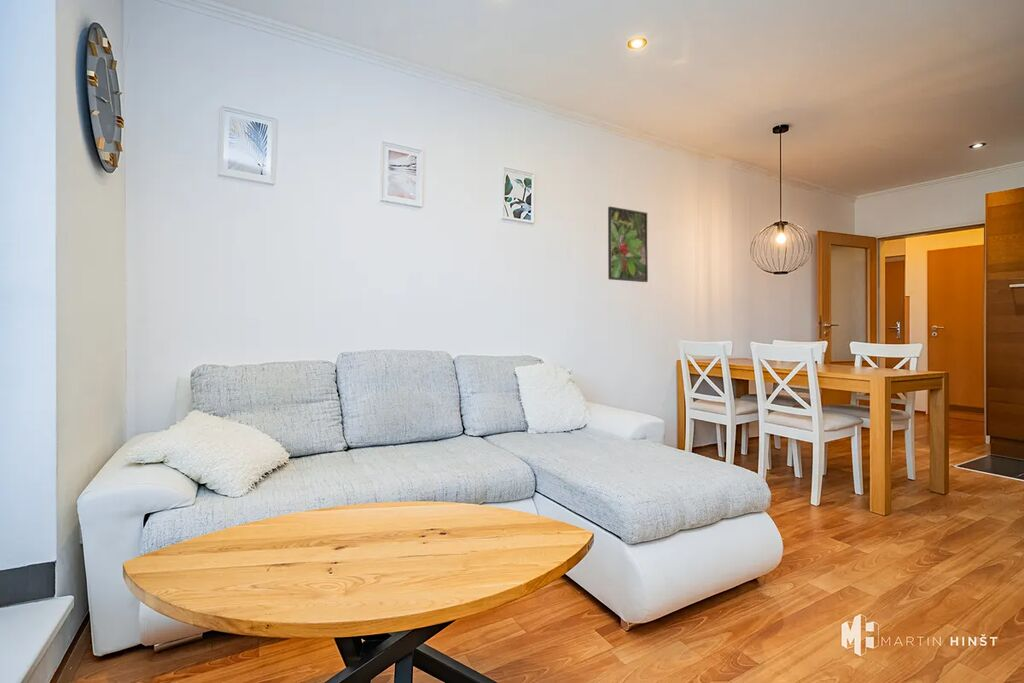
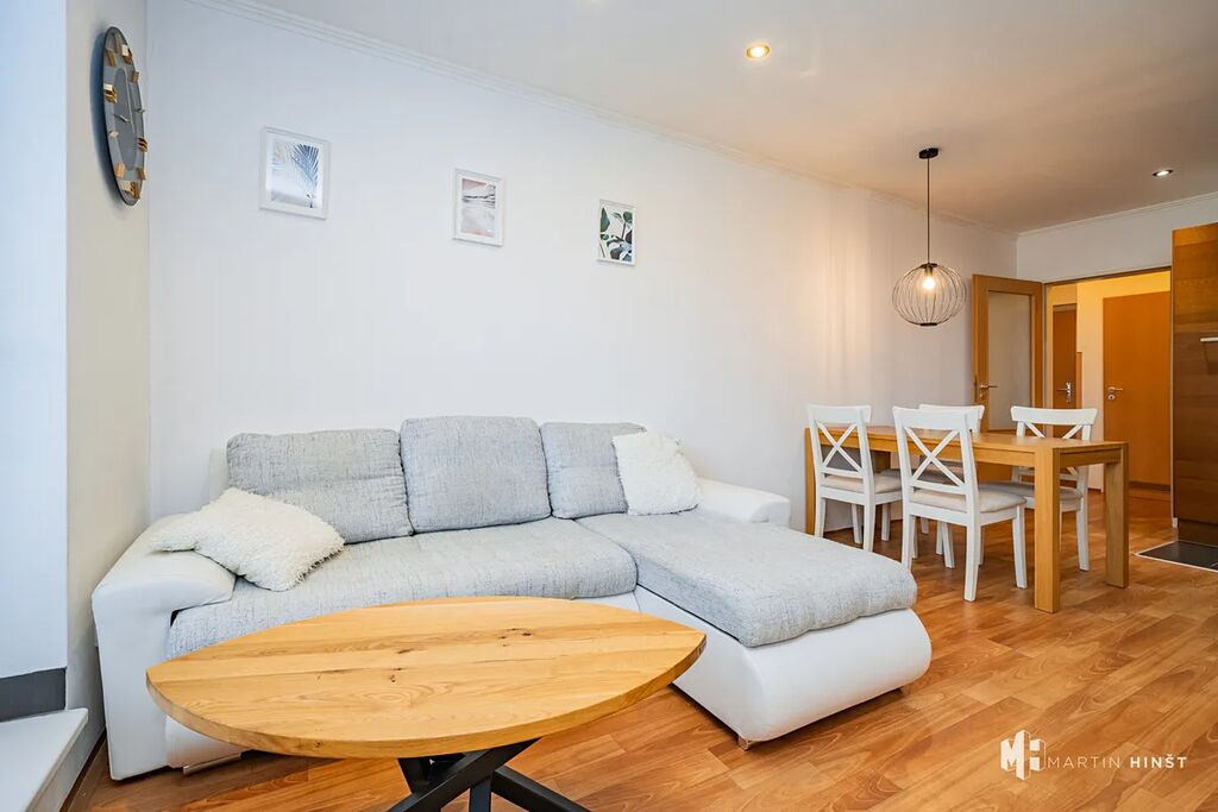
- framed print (628, 245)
